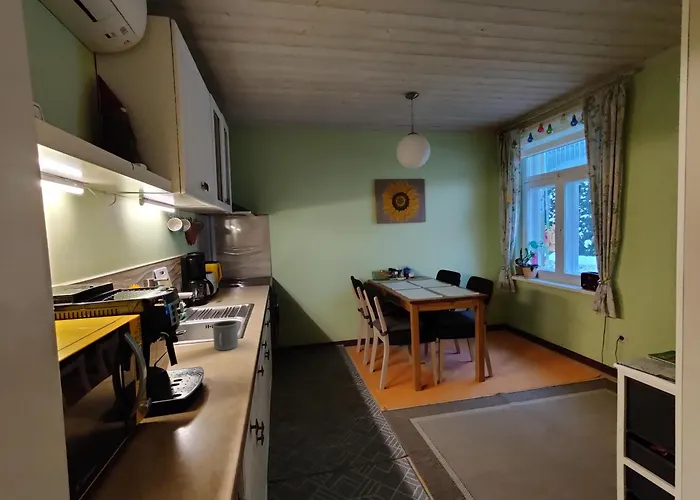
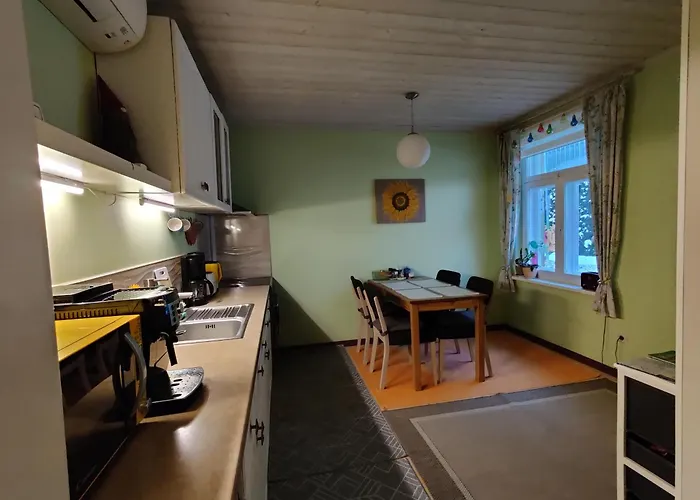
- mug (224, 335)
